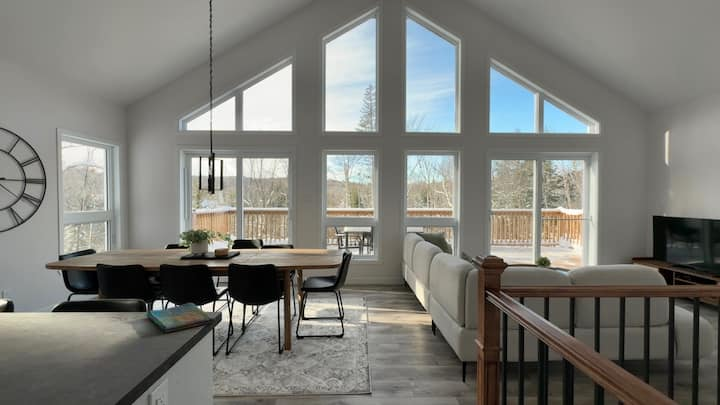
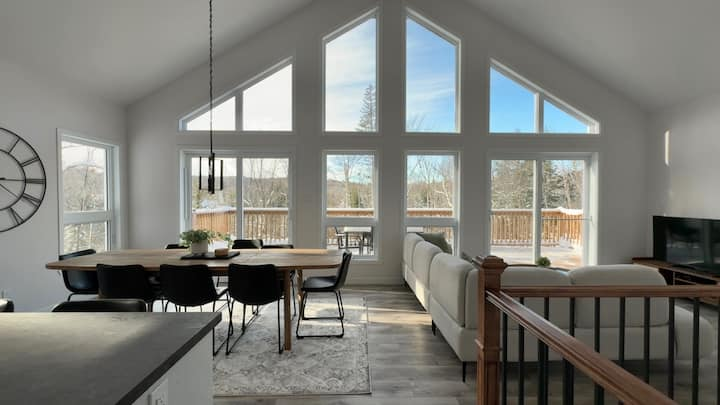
- dish towel (180, 316)
